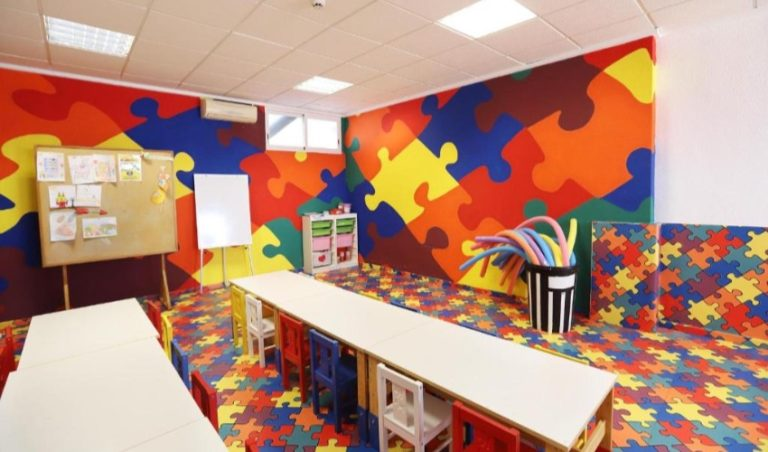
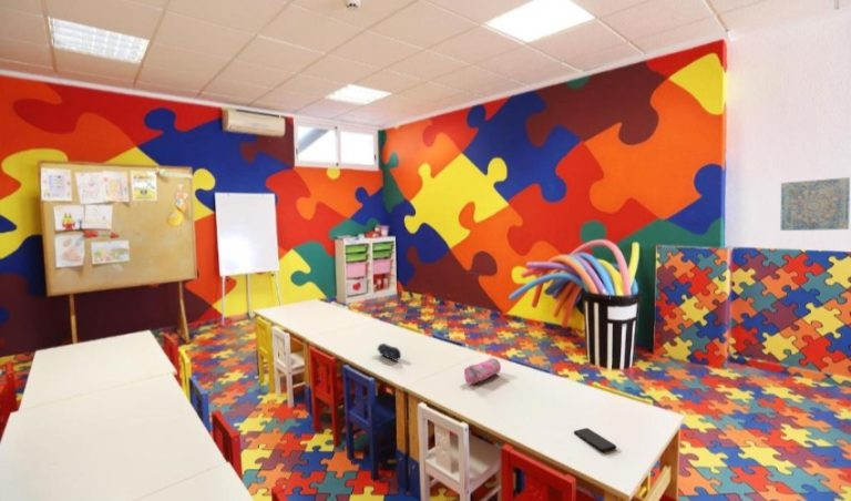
+ smartphone (594, 439)
+ wall art (813, 205)
+ pencil case (389, 351)
+ pencil case (482, 370)
